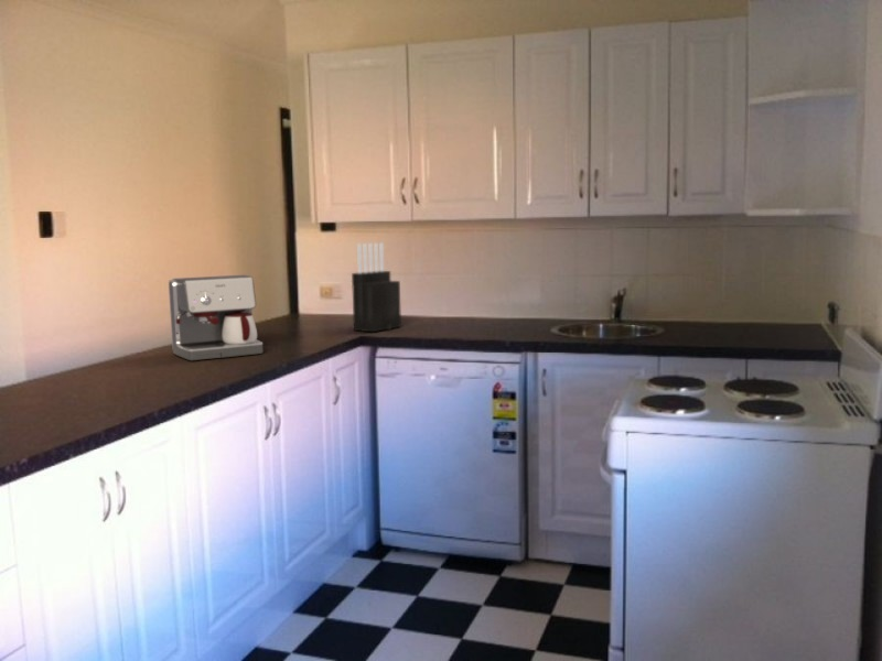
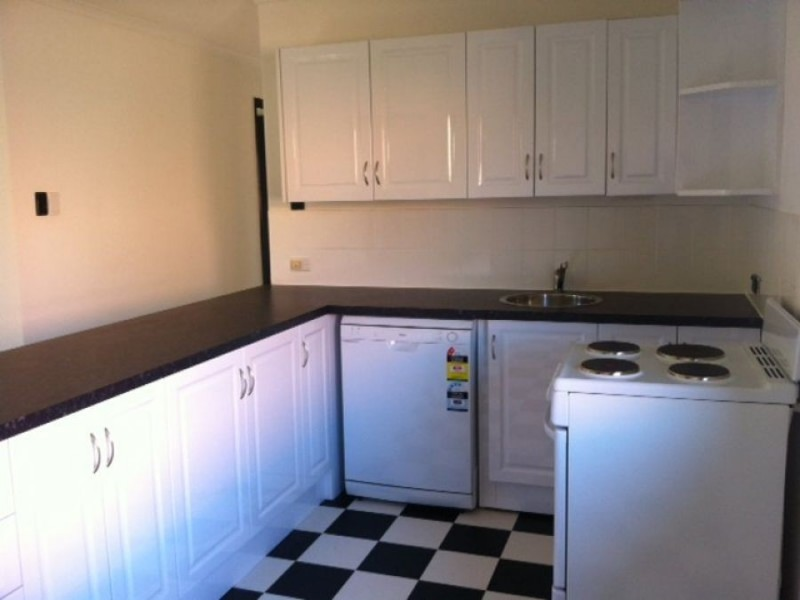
- coffee maker (216, 315)
- knife block (378, 286)
